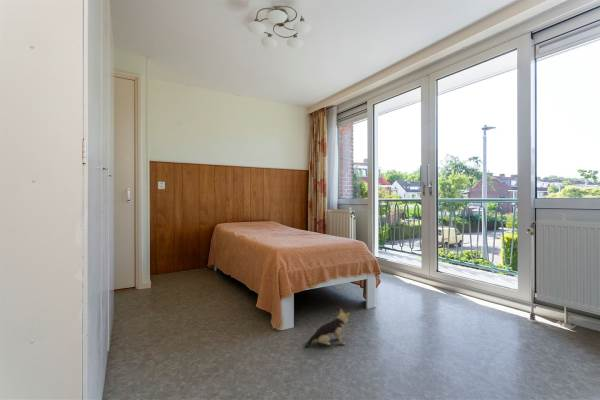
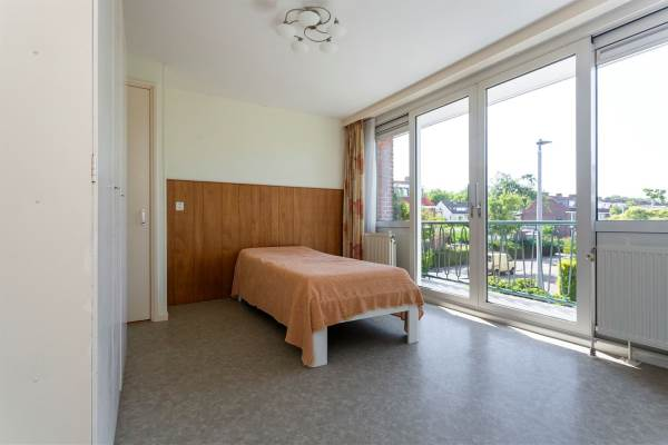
- plush toy (328, 327)
